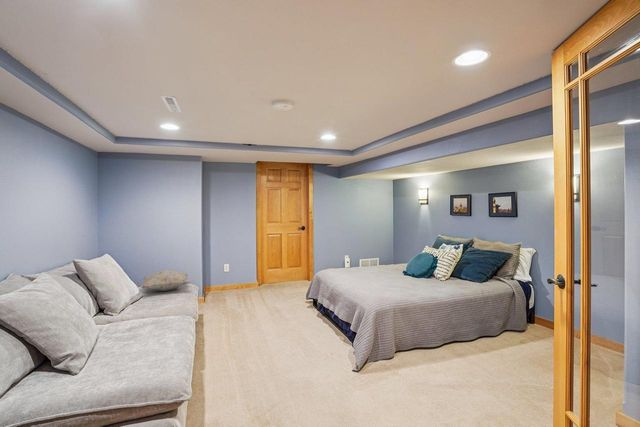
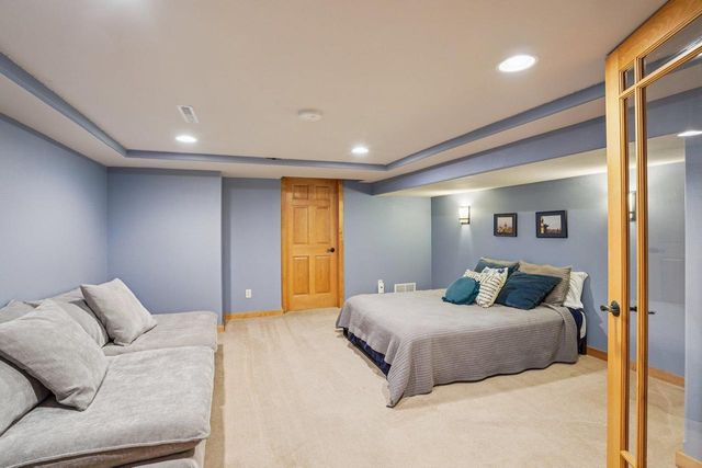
- decorative pillow (166, 280)
